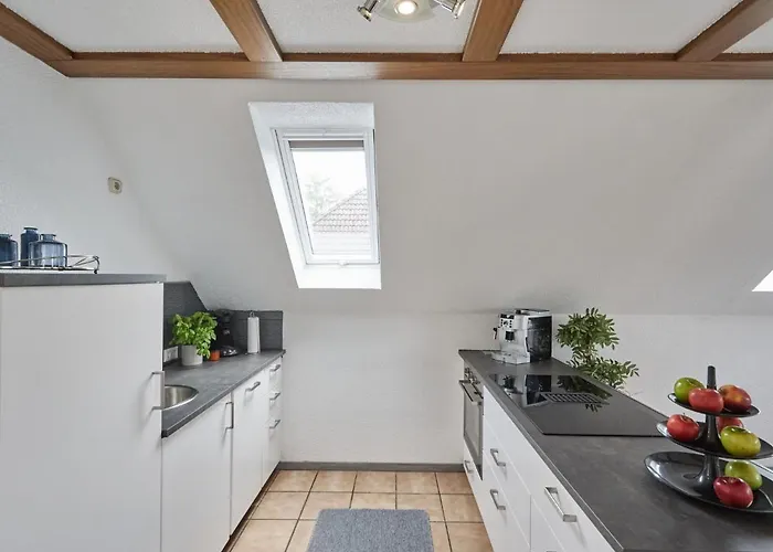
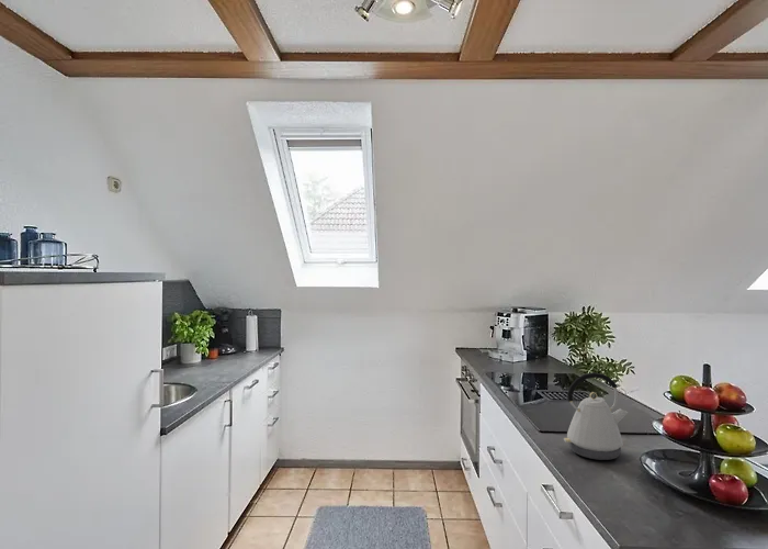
+ kettle (596, 412)
